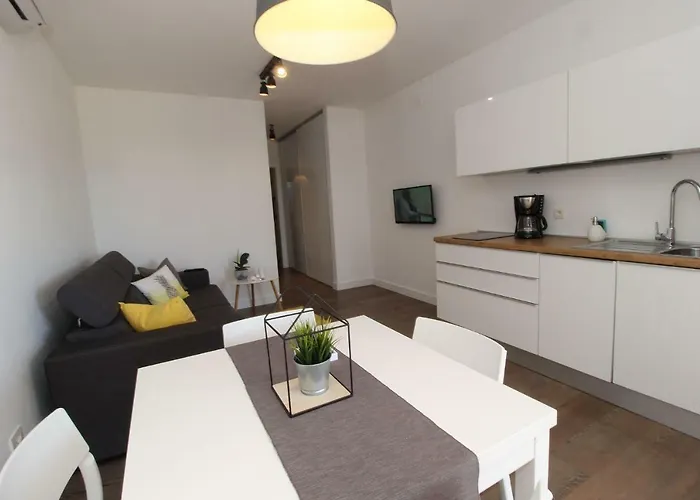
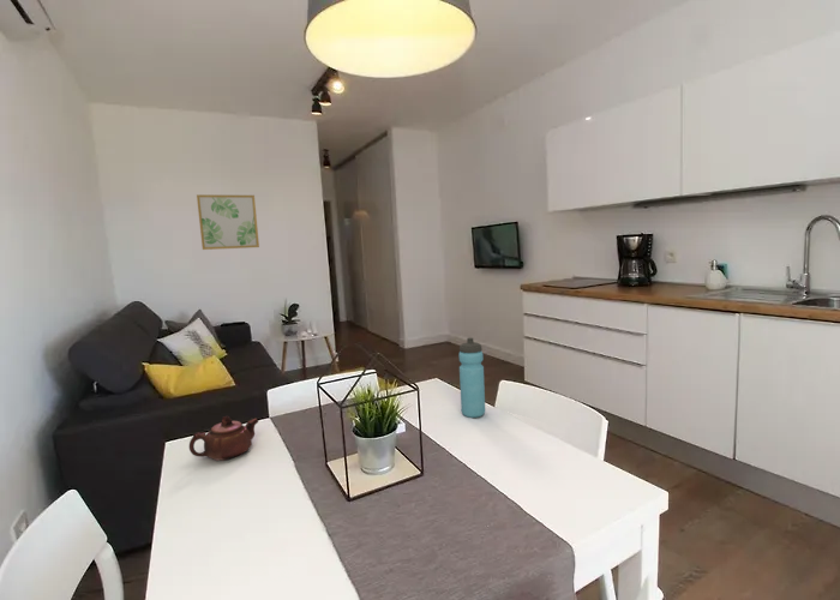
+ wall art (228, 222)
+ water bottle (472, 376)
+ teapot (224, 434)
